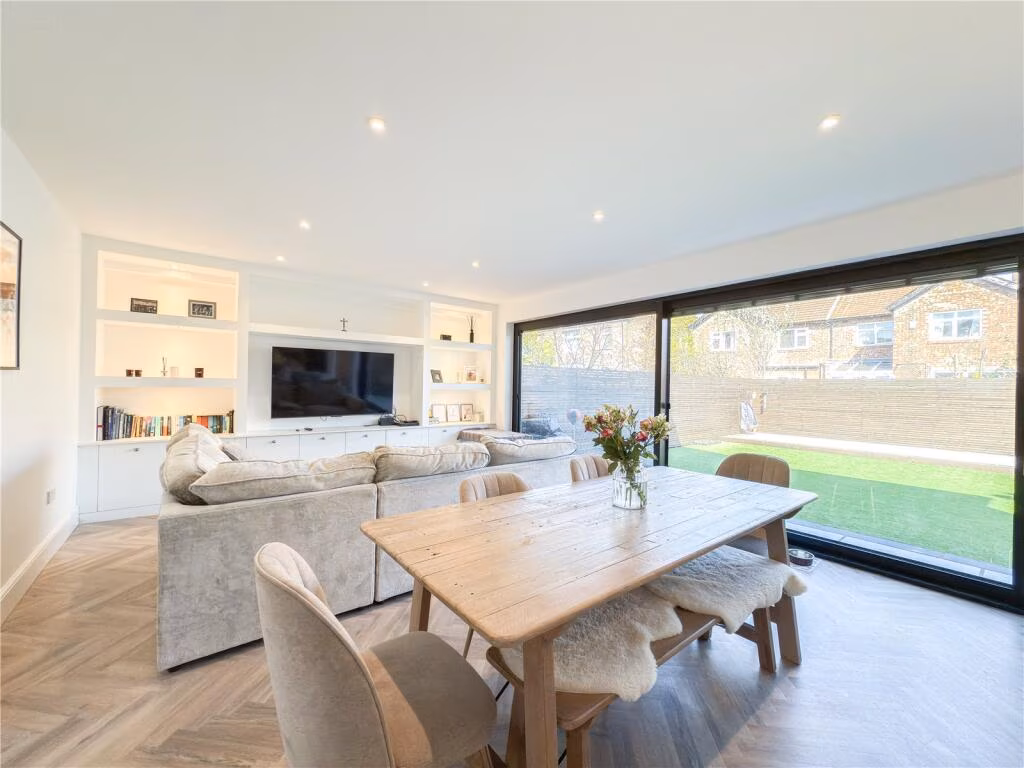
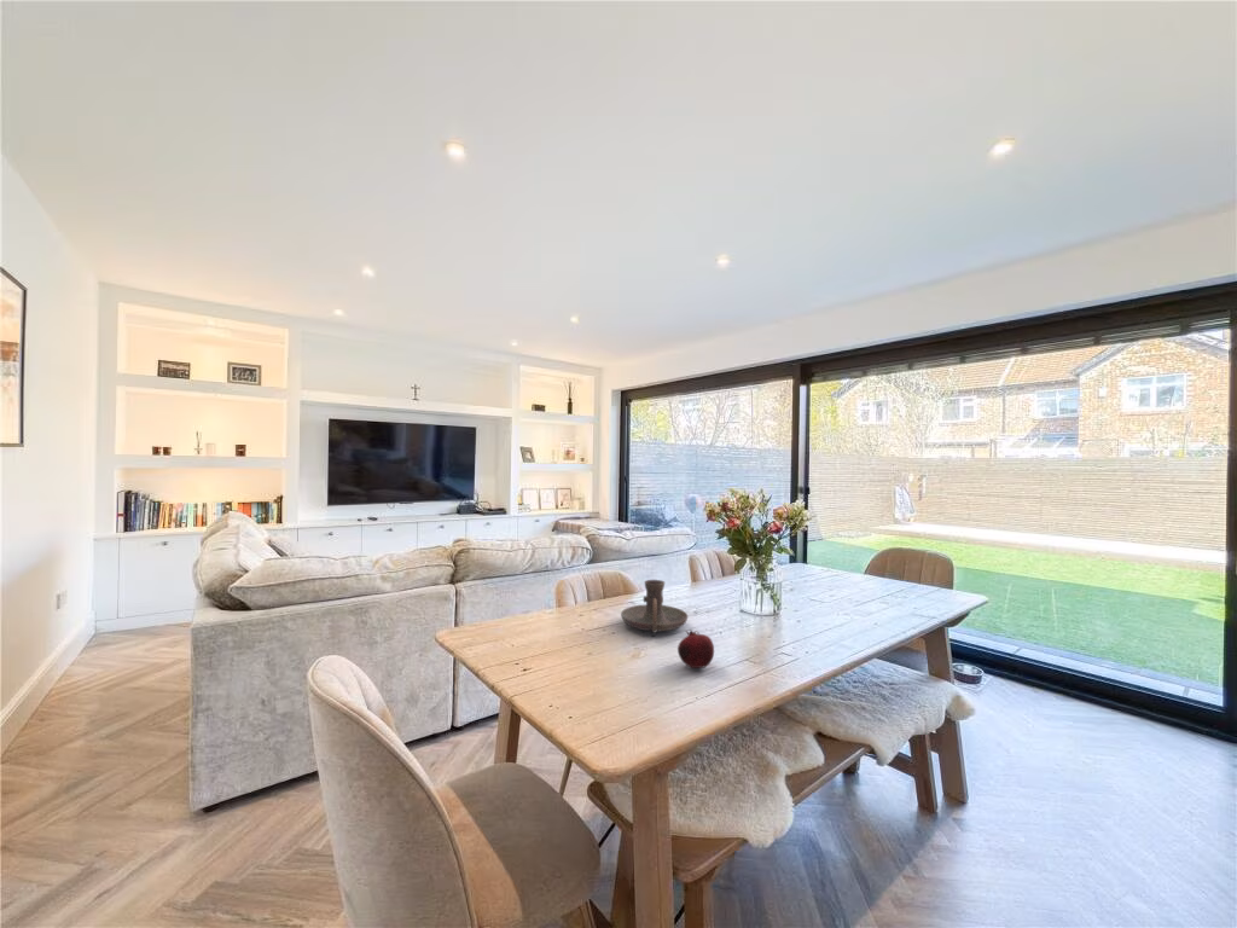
+ candle holder (654, 605)
+ fruit (696, 649)
